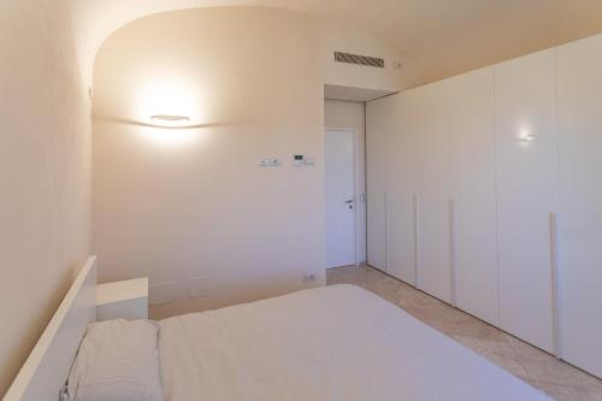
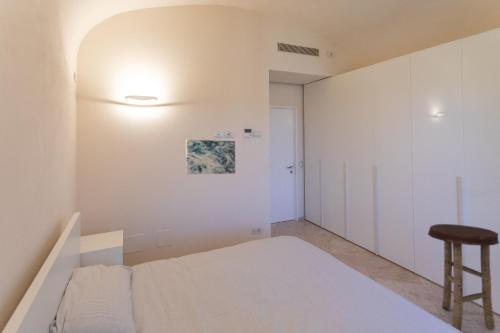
+ wall art (211, 157)
+ stool (461, 276)
